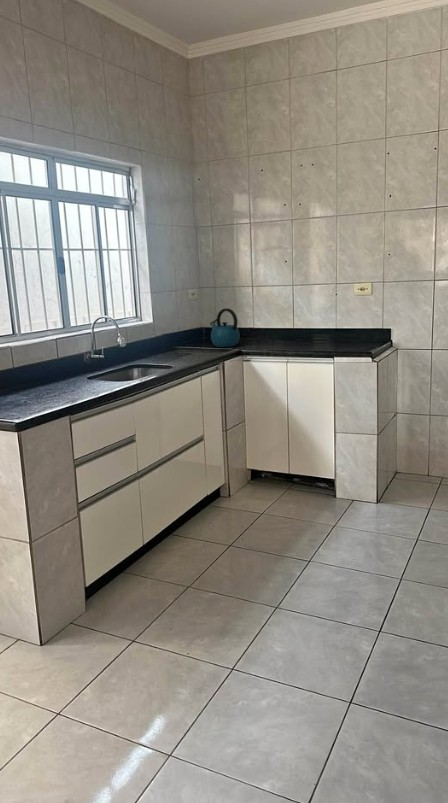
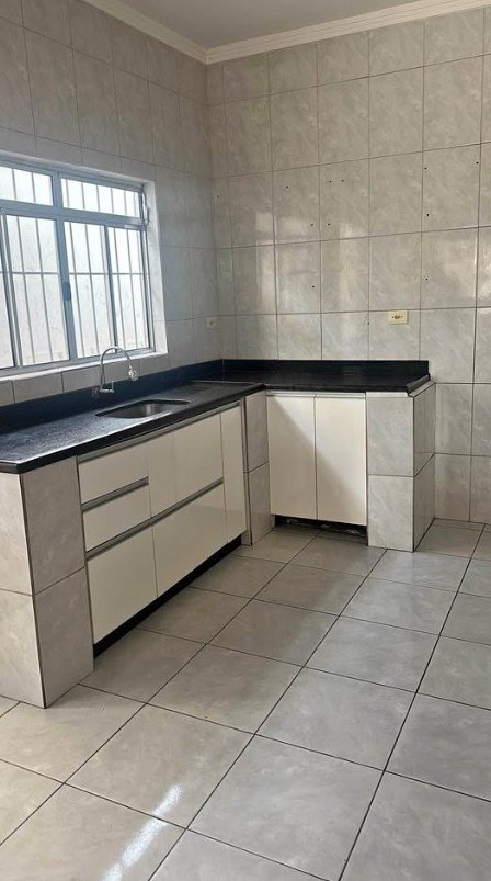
- kettle (223, 327)
